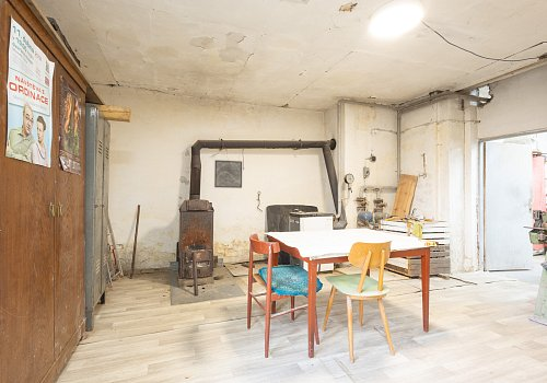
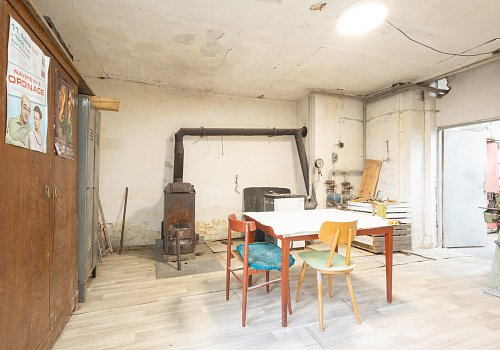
- wall art (228, 174)
